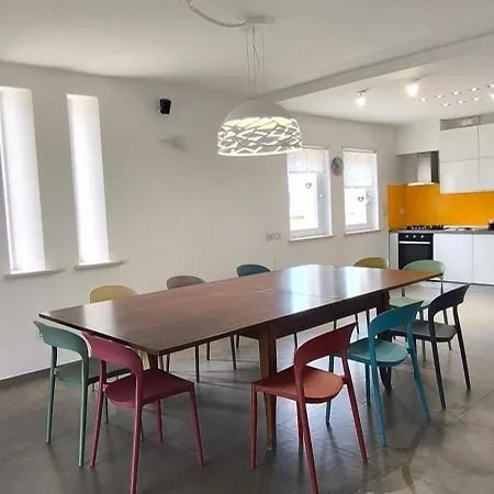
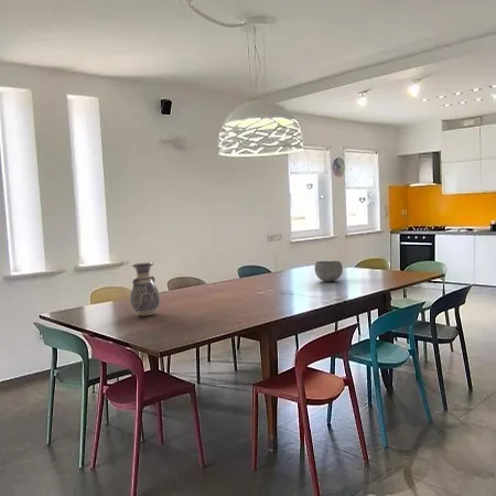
+ bowl (328, 271)
+ vase (143, 289)
